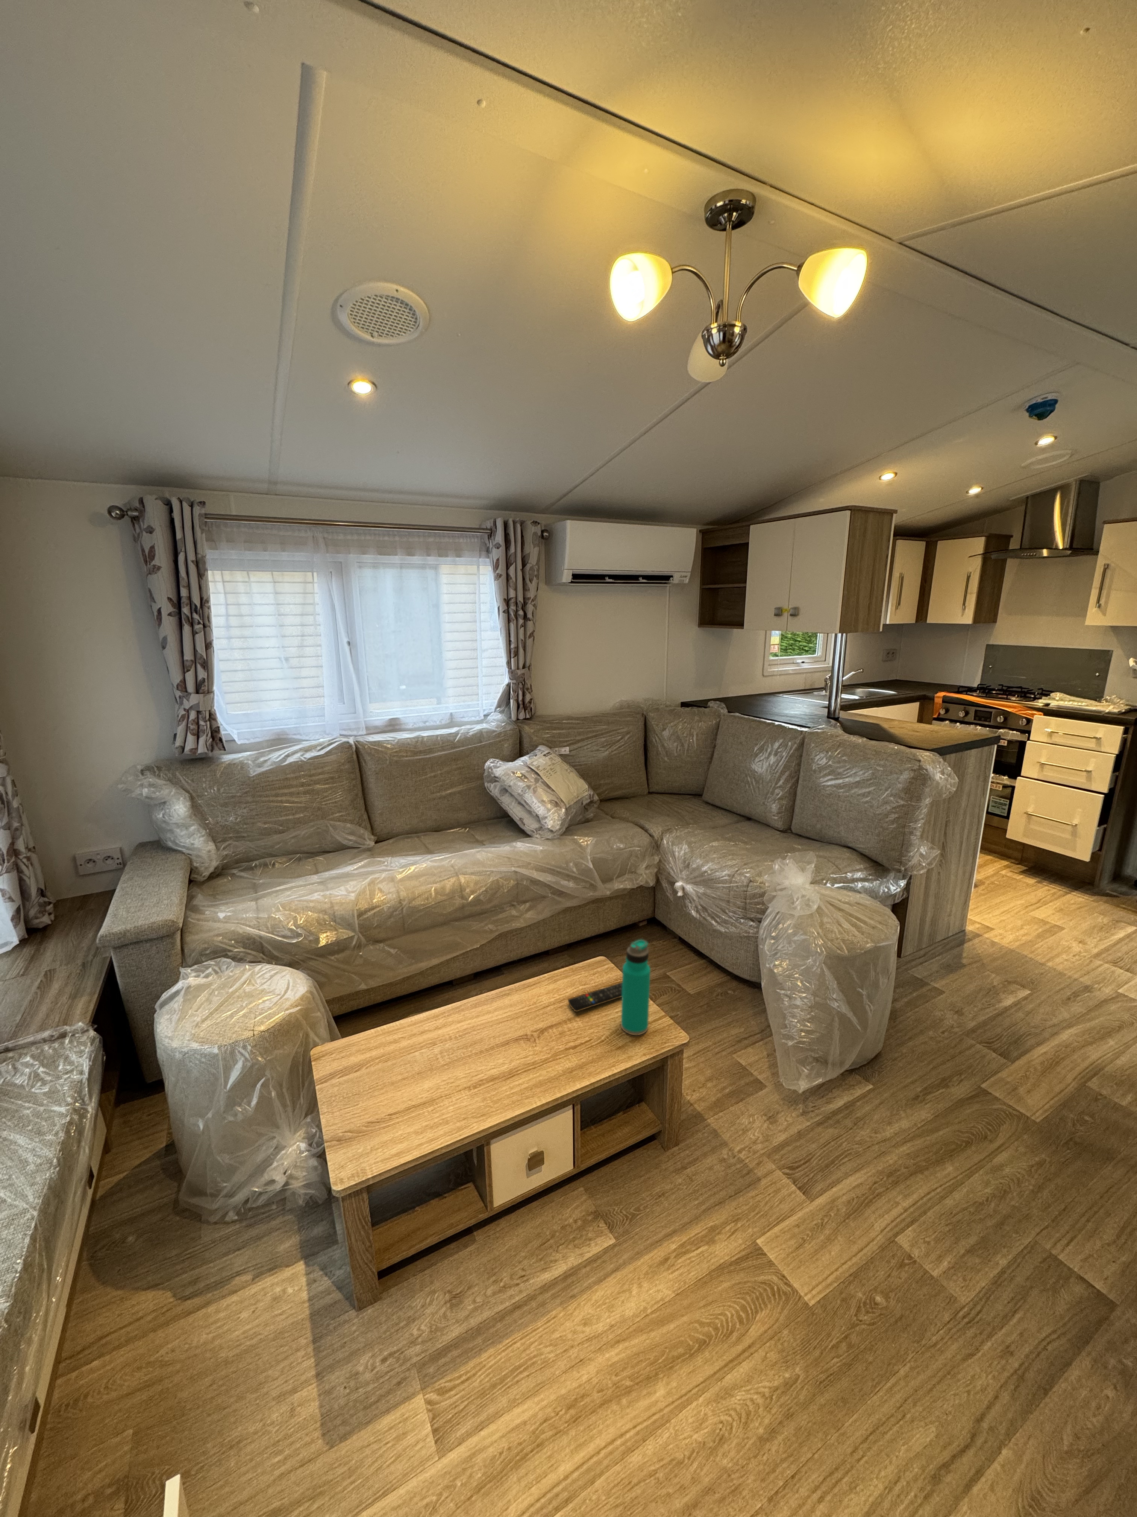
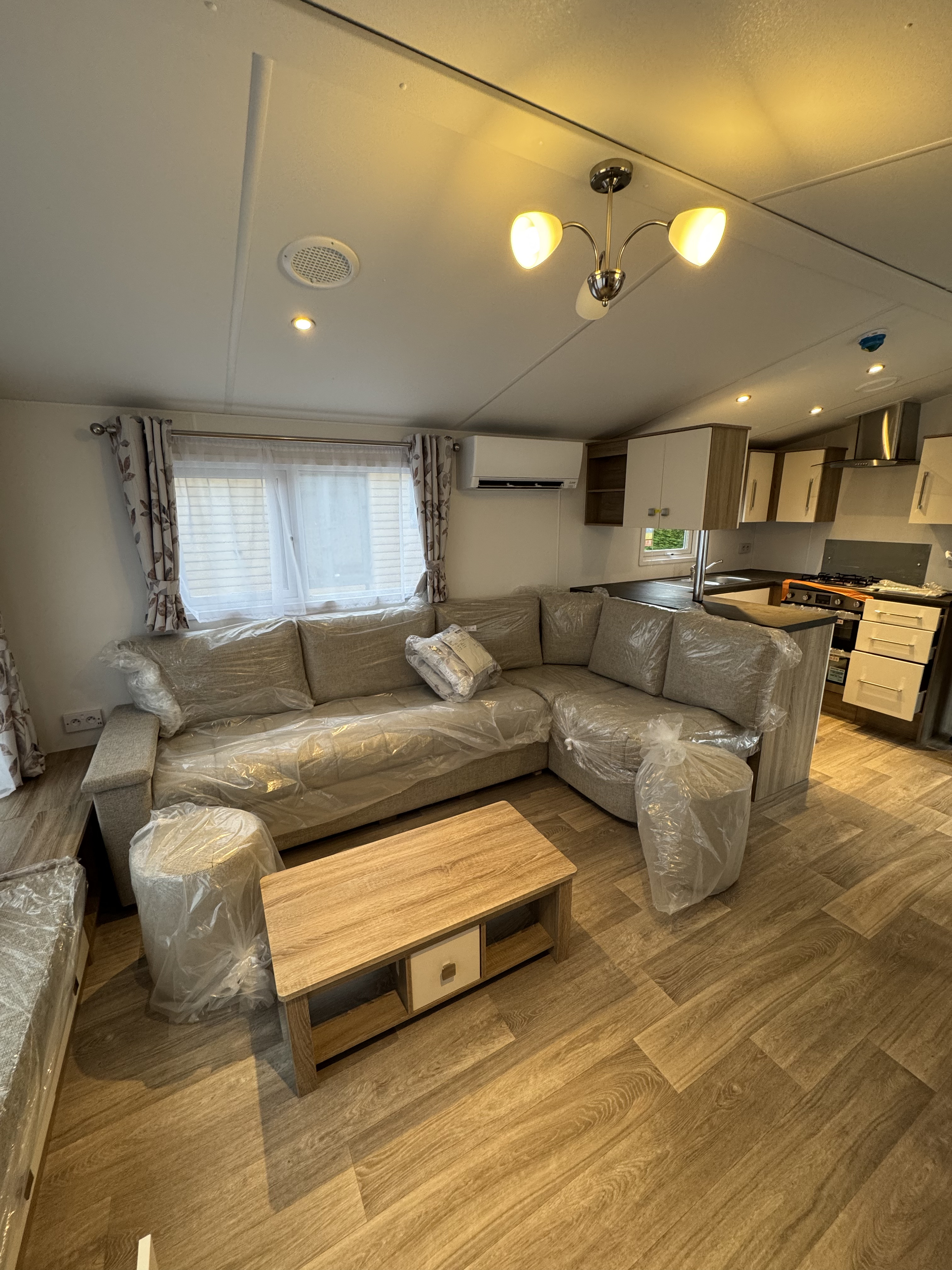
- remote control (608, 994)
- water bottle (635, 985)
